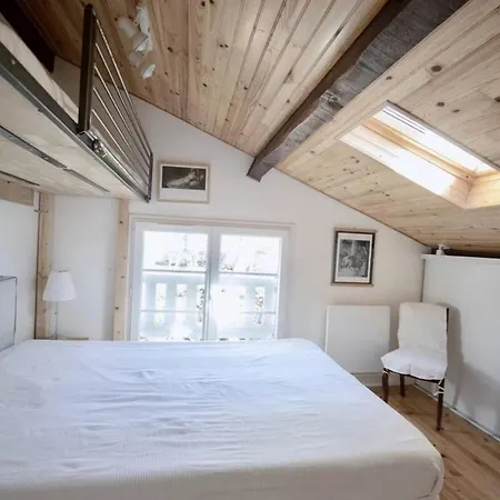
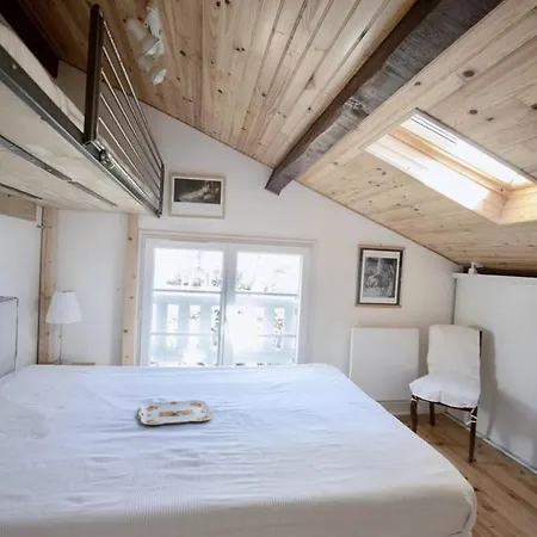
+ serving tray (175, 412)
